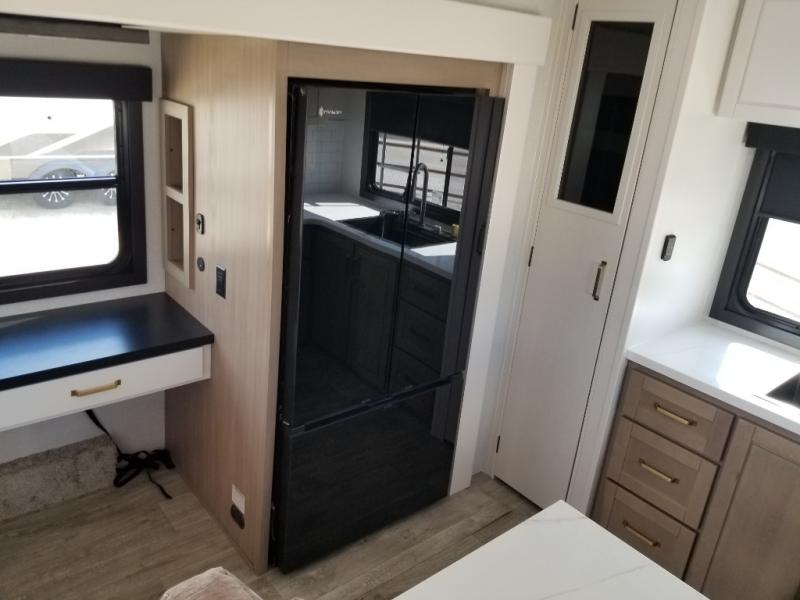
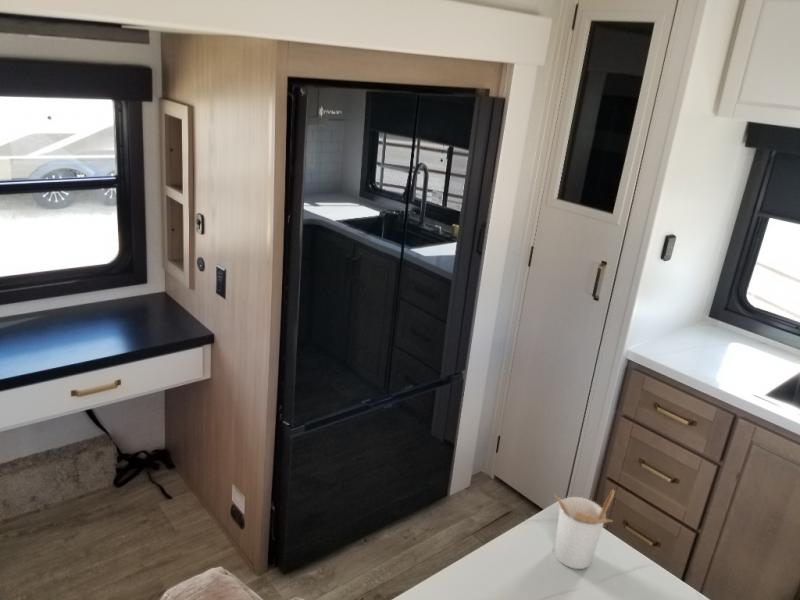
+ utensil holder (582, 529)
